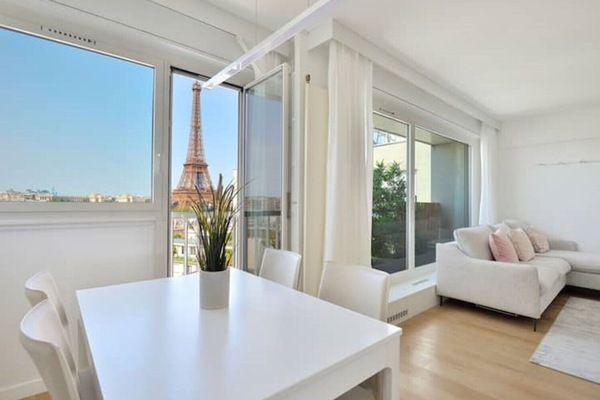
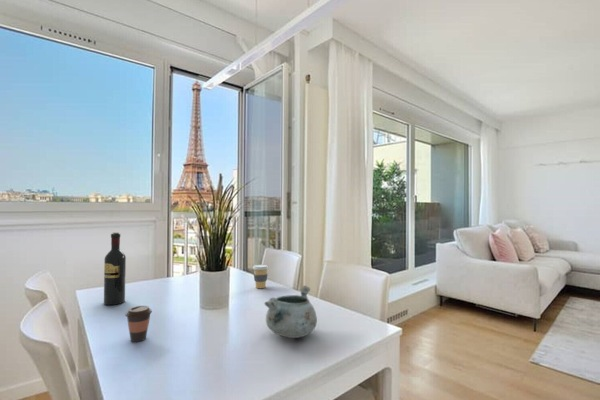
+ coffee cup (260, 276)
+ wine bottle (115, 267)
+ decorative bowl (291, 312)
+ coffee cup (138, 323)
